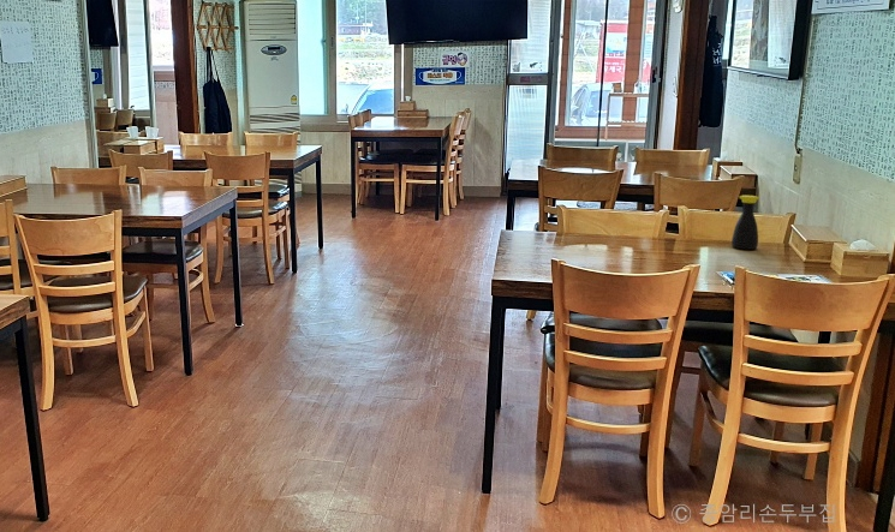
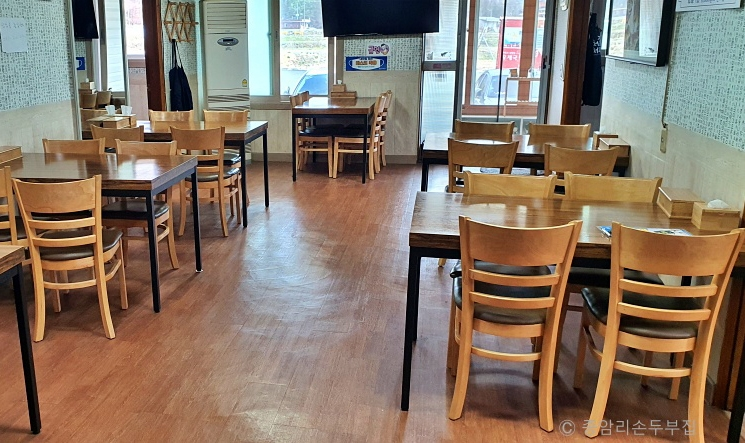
- bottle (746, 221)
